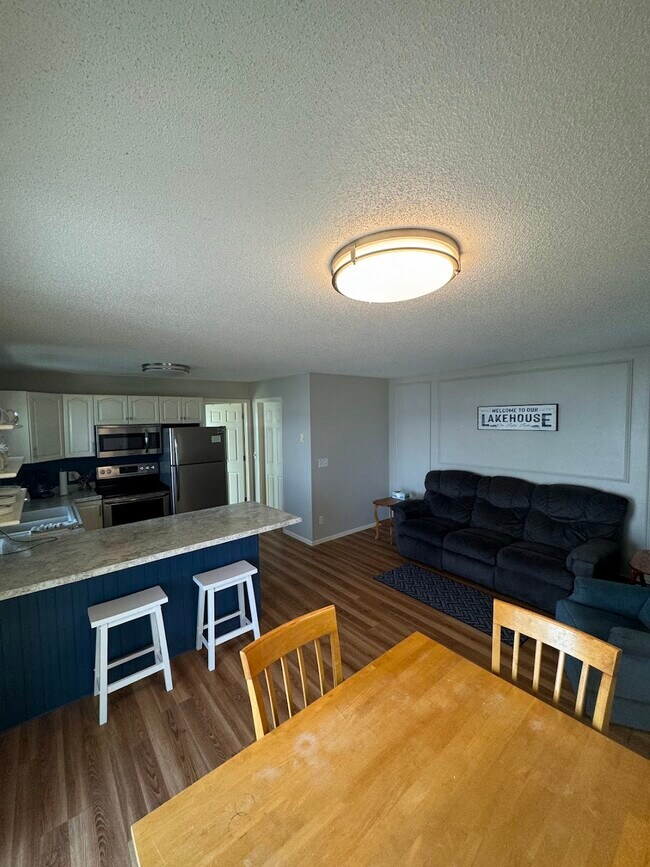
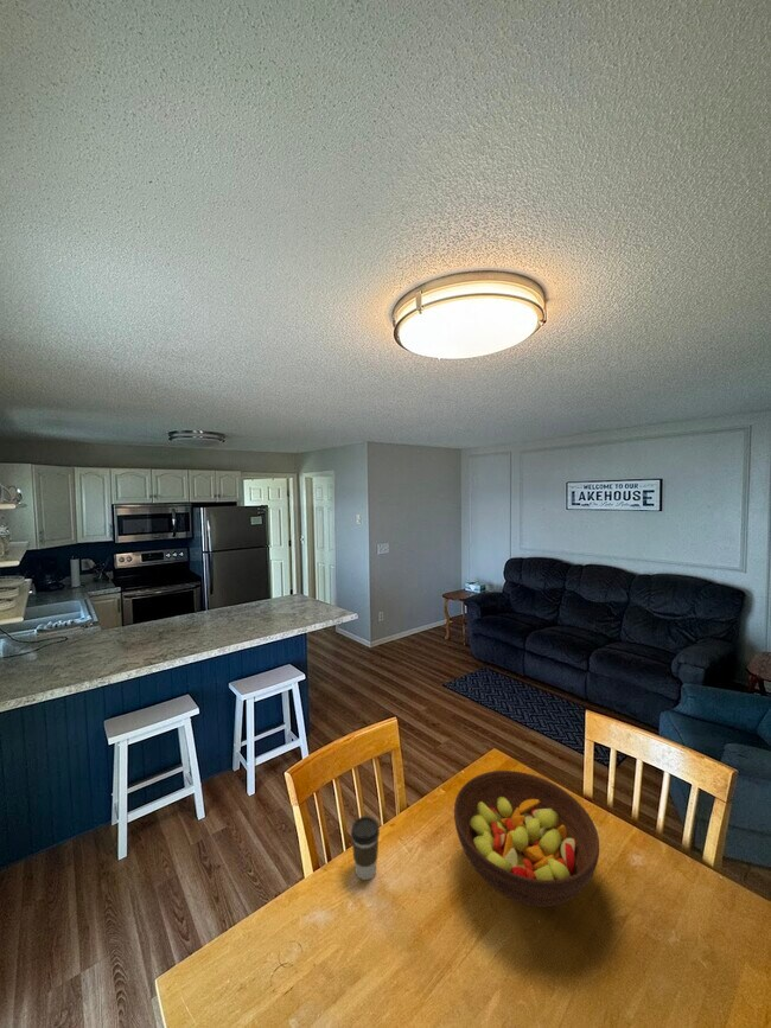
+ coffee cup (365, 848)
+ fruit bowl (522, 847)
